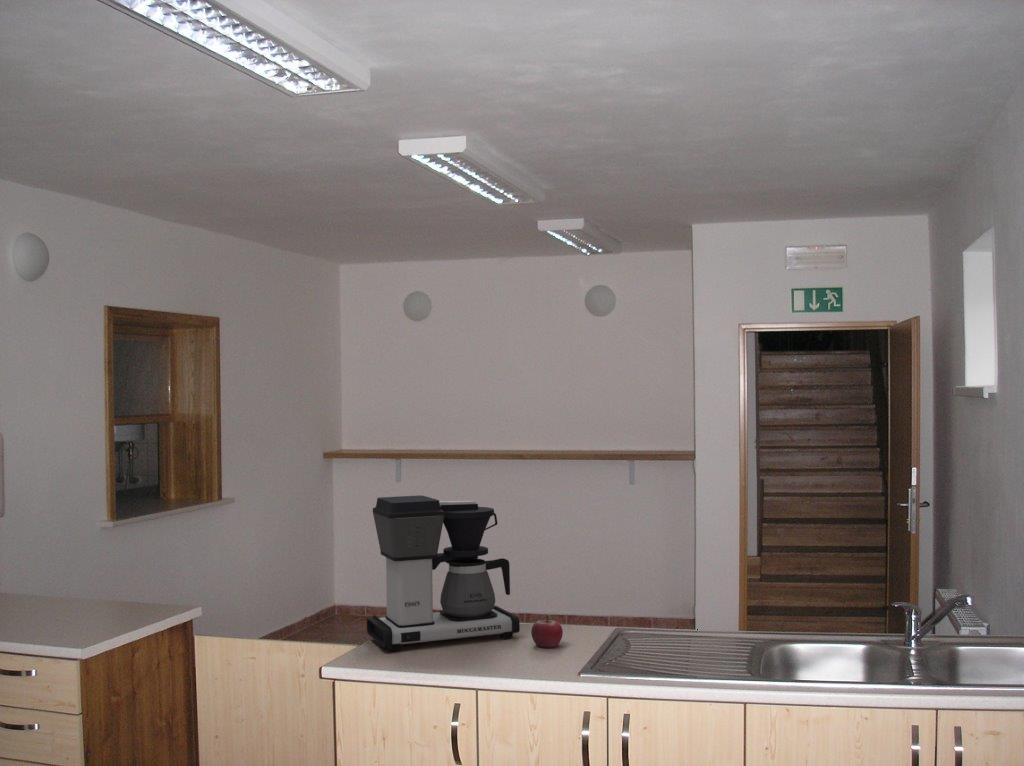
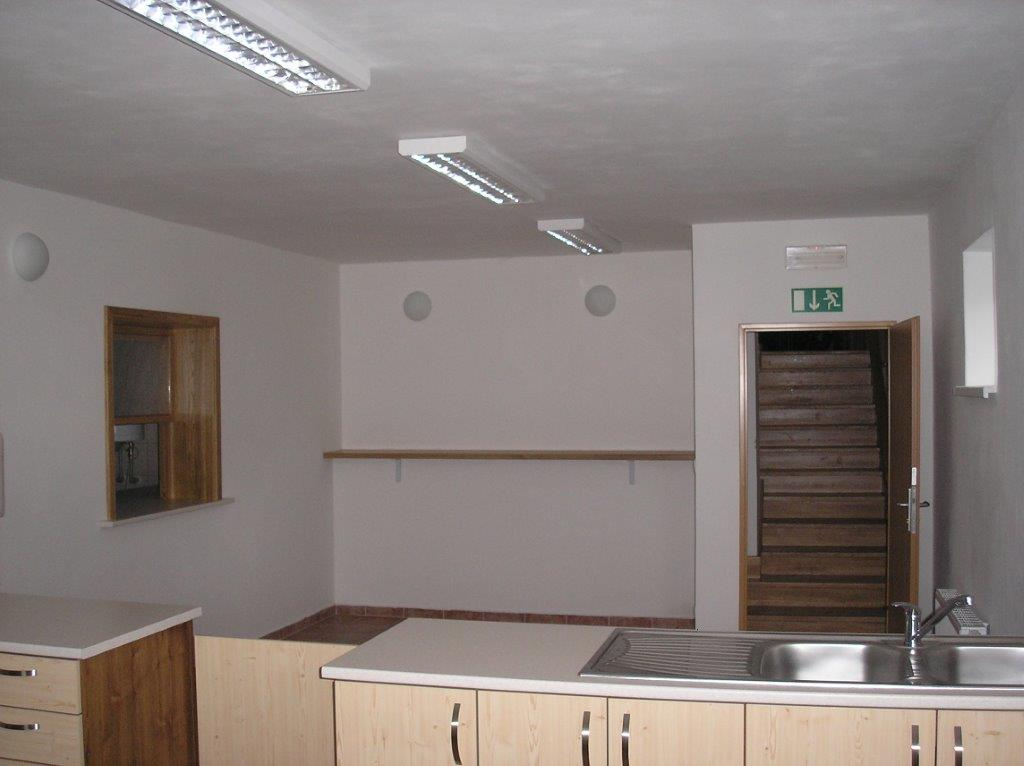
- fruit (547, 630)
- coffee maker (439, 563)
